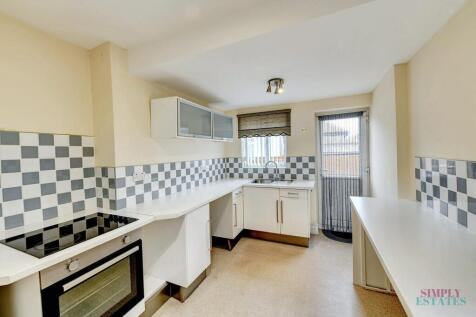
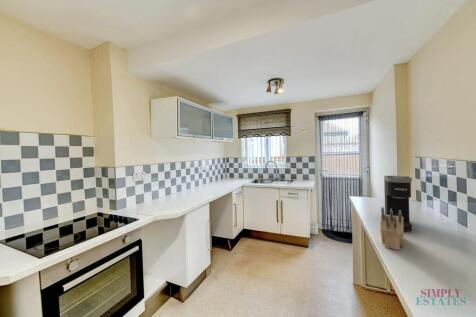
+ knife block (392, 224)
+ coffee maker (396, 200)
